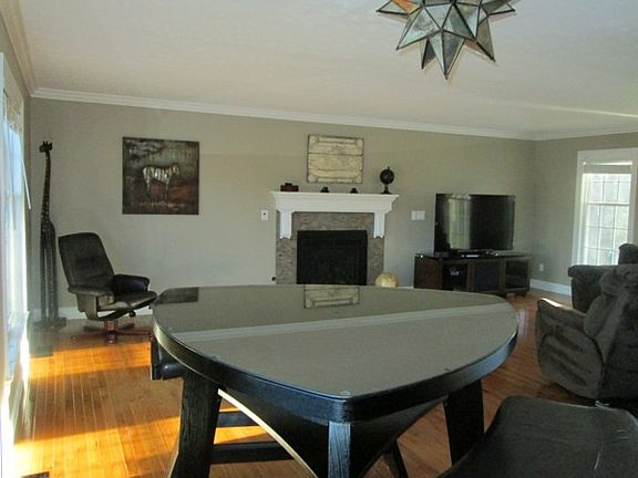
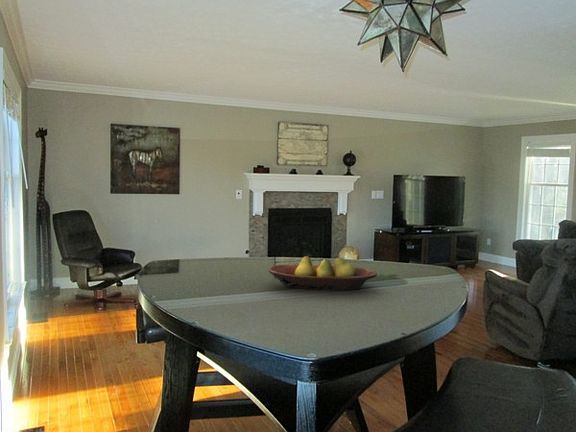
+ fruit bowl (321, 272)
